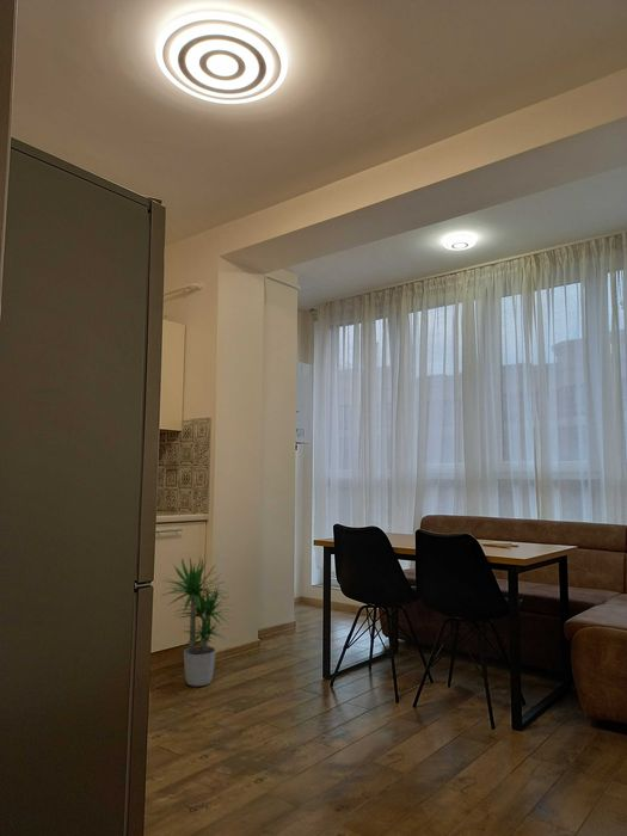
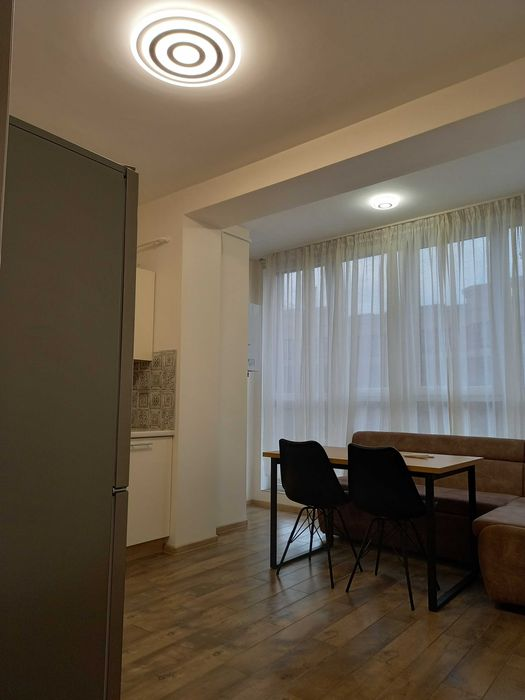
- potted plant (196, 617)
